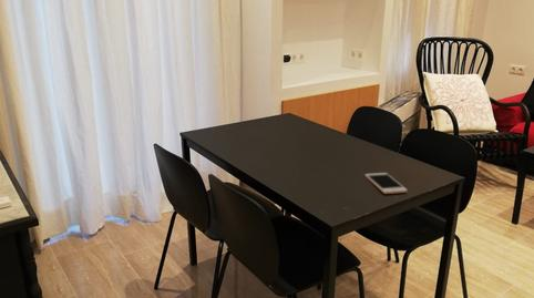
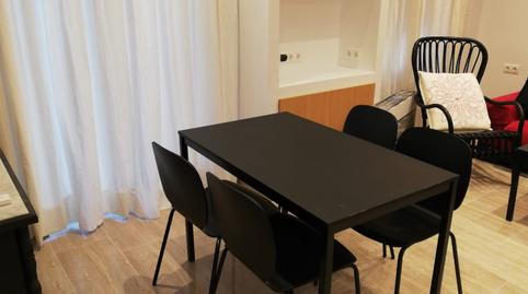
- cell phone (384, 182)
